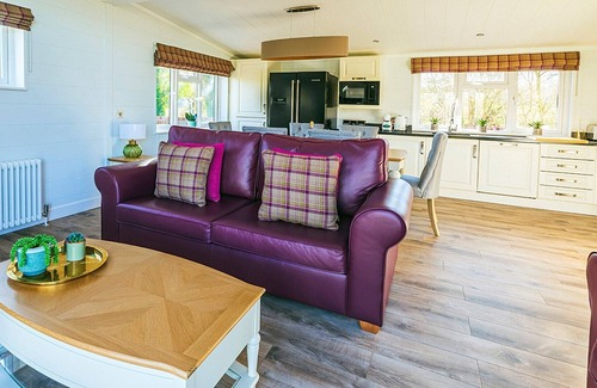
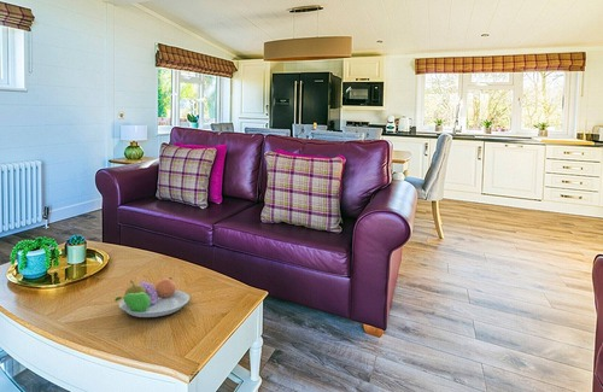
+ fruit bowl (152, 294)
